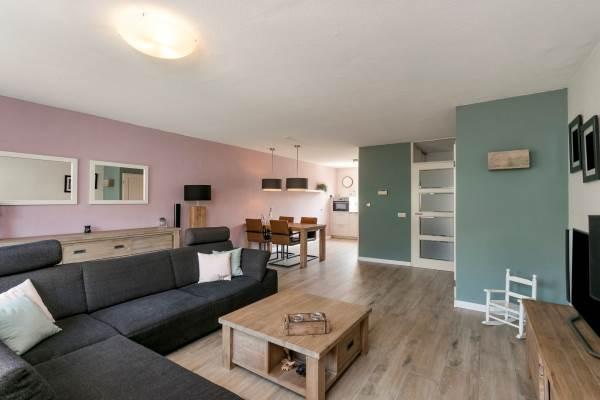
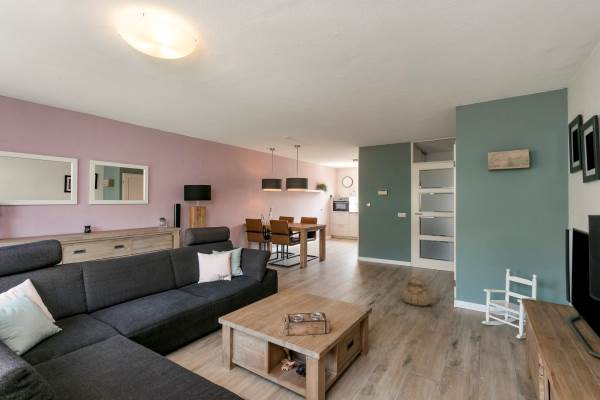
+ basket (416, 289)
